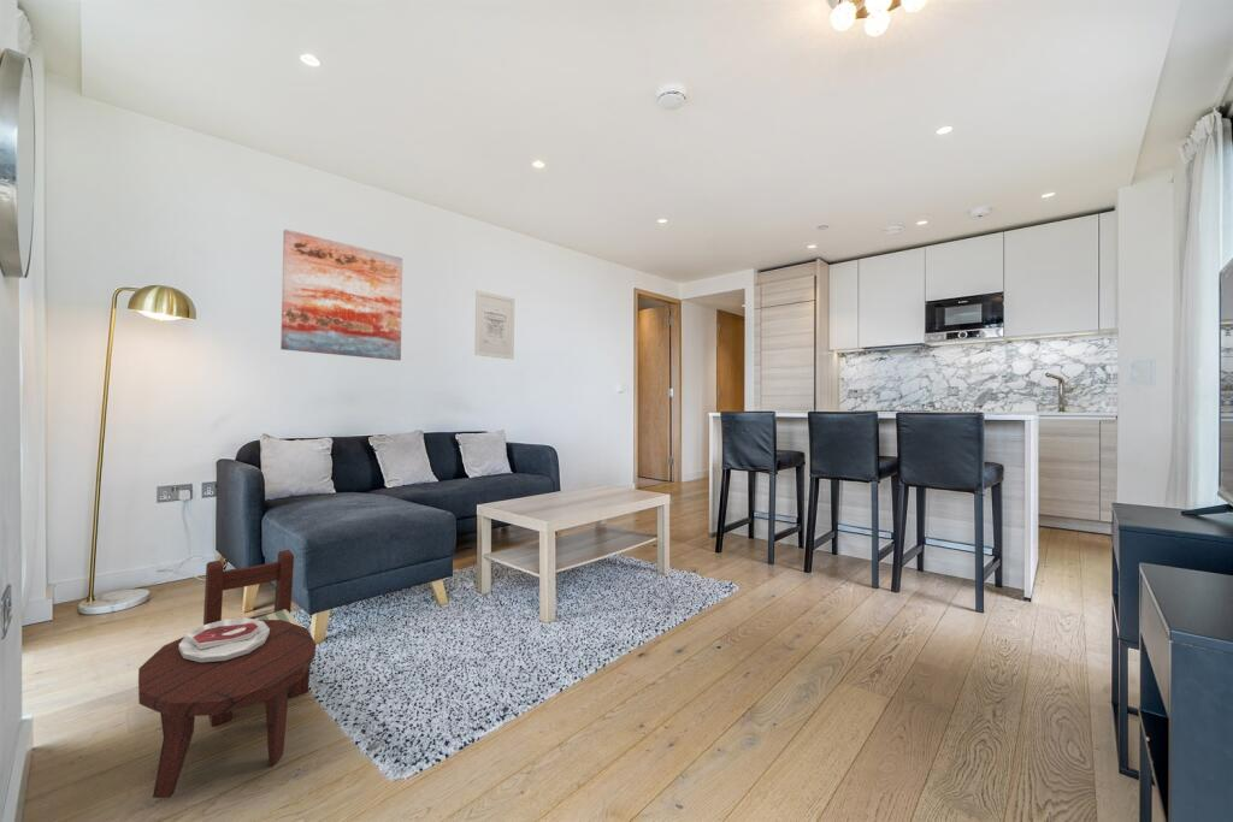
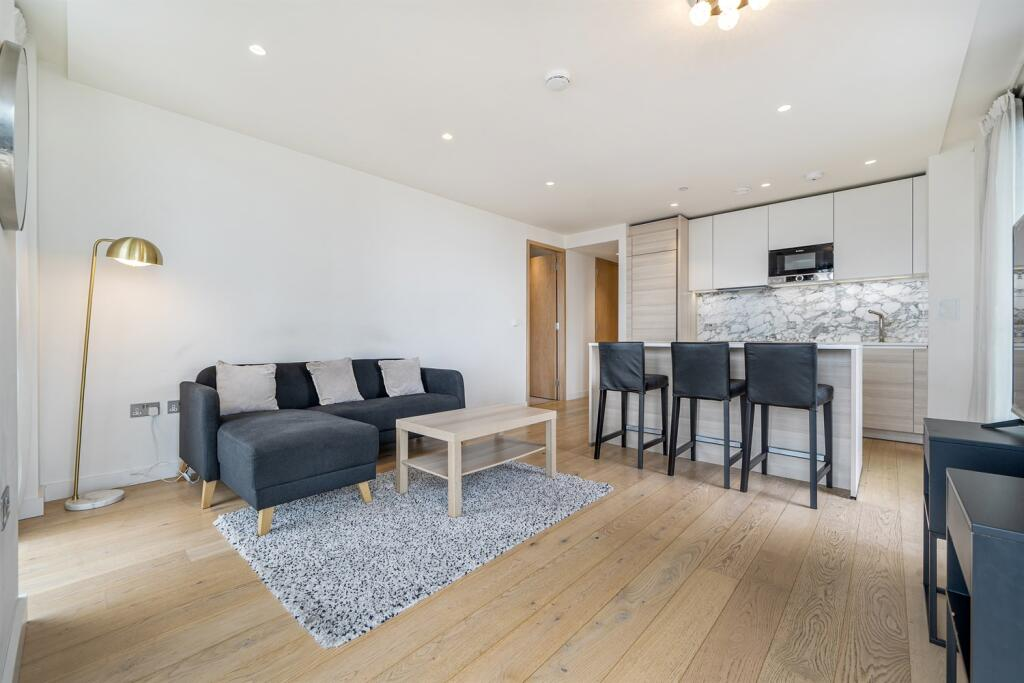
- dining set (235, 651)
- wall art (495, 325)
- wall art (346, 300)
